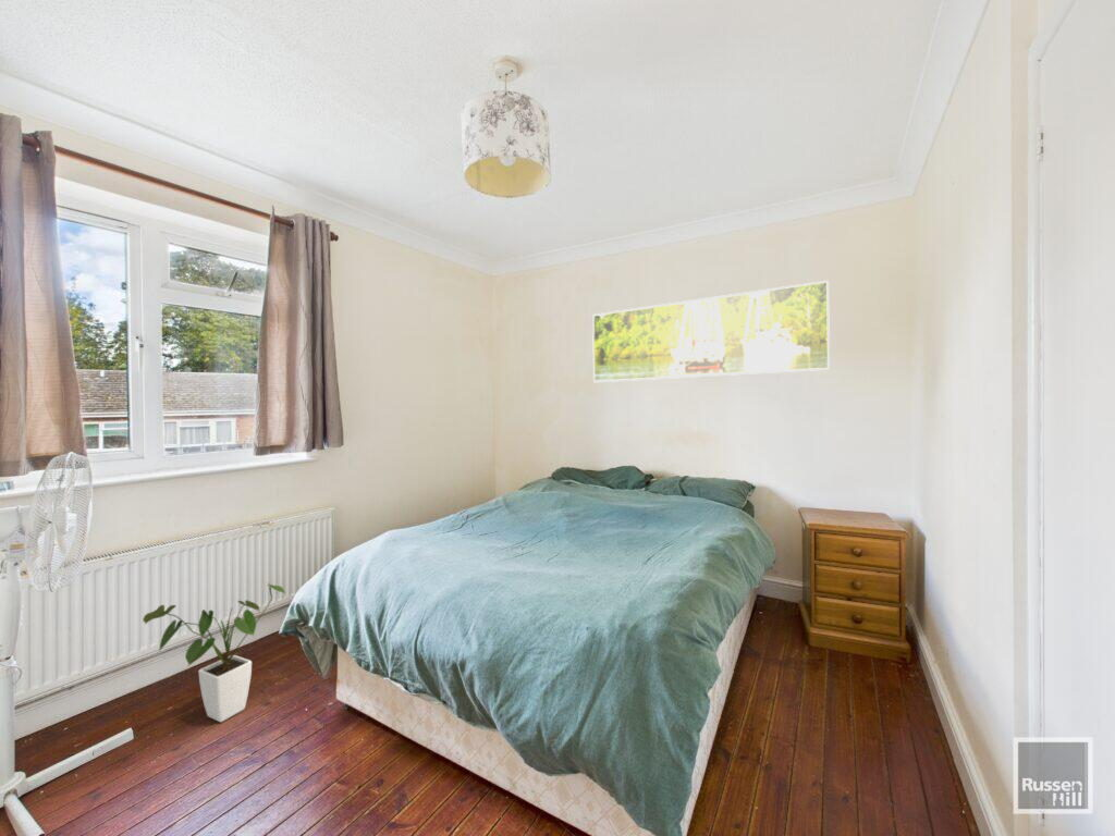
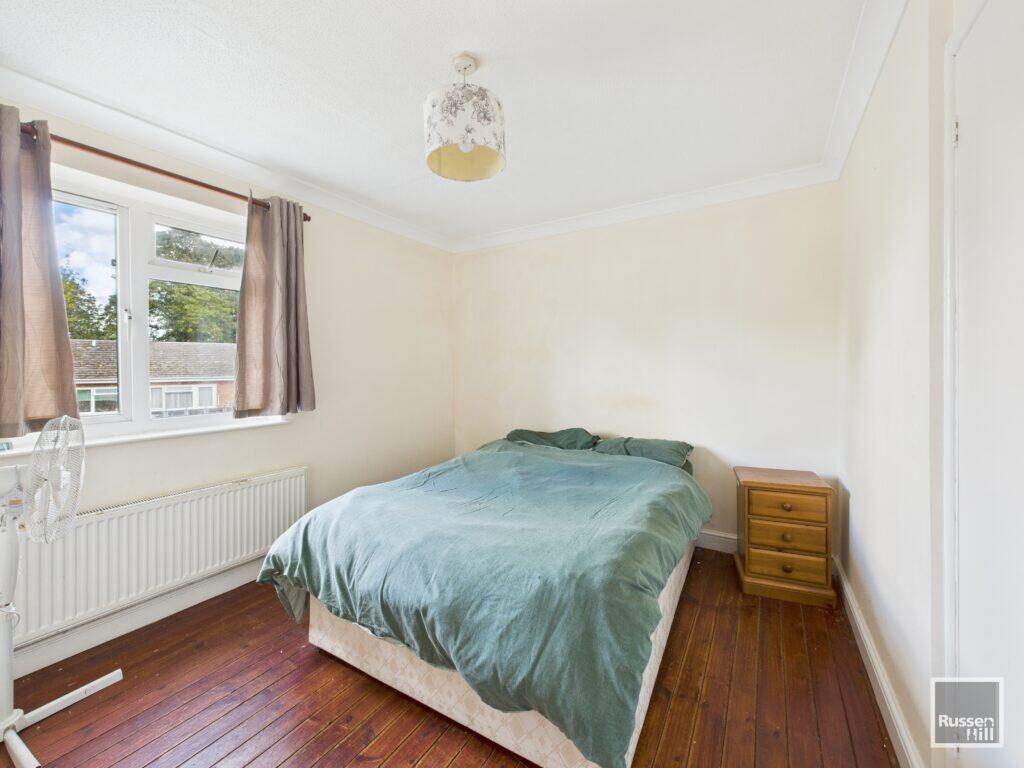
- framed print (695, 337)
- house plant (218, 652)
